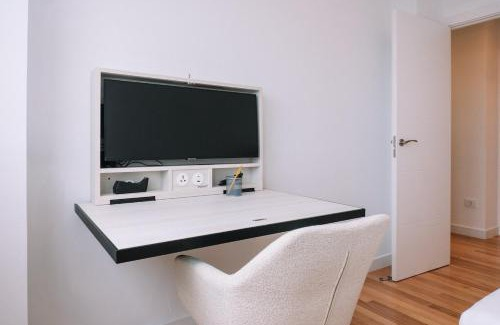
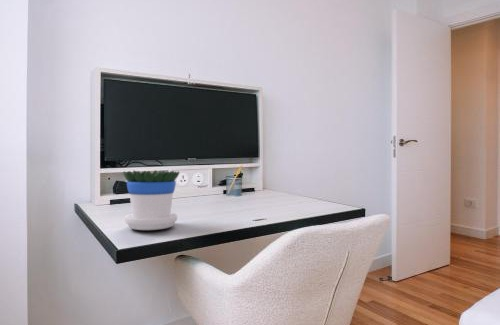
+ flowerpot (151, 199)
